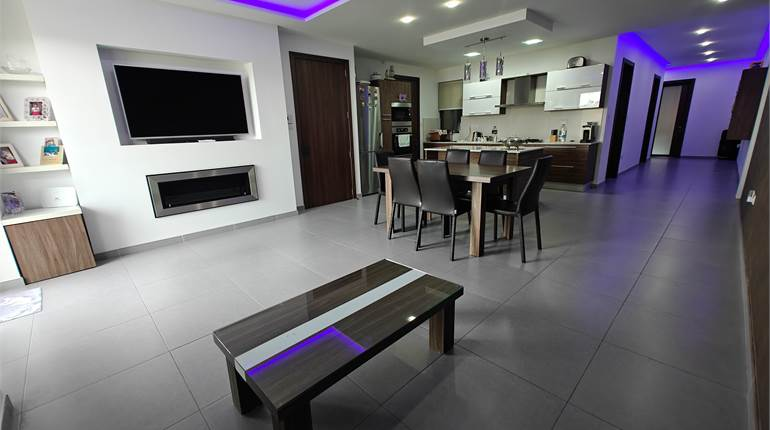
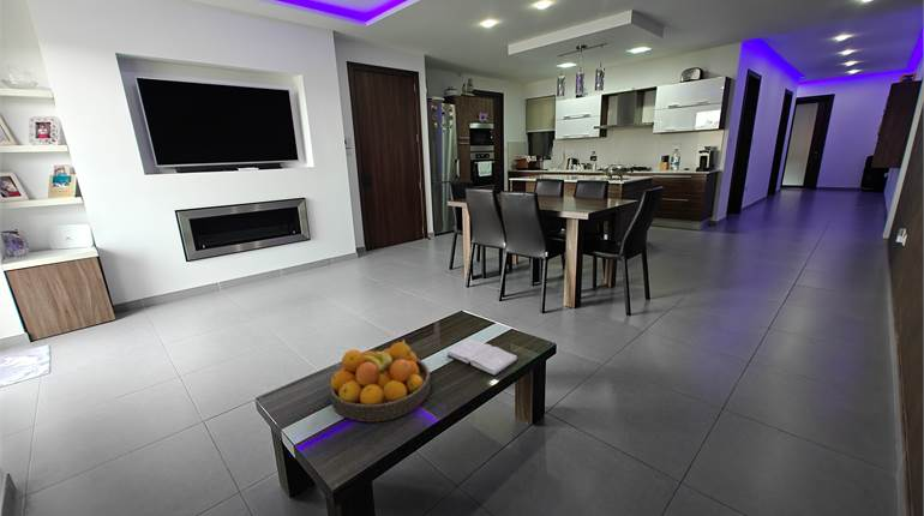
+ fruit bowl (380, 371)
+ hardback book (481, 354)
